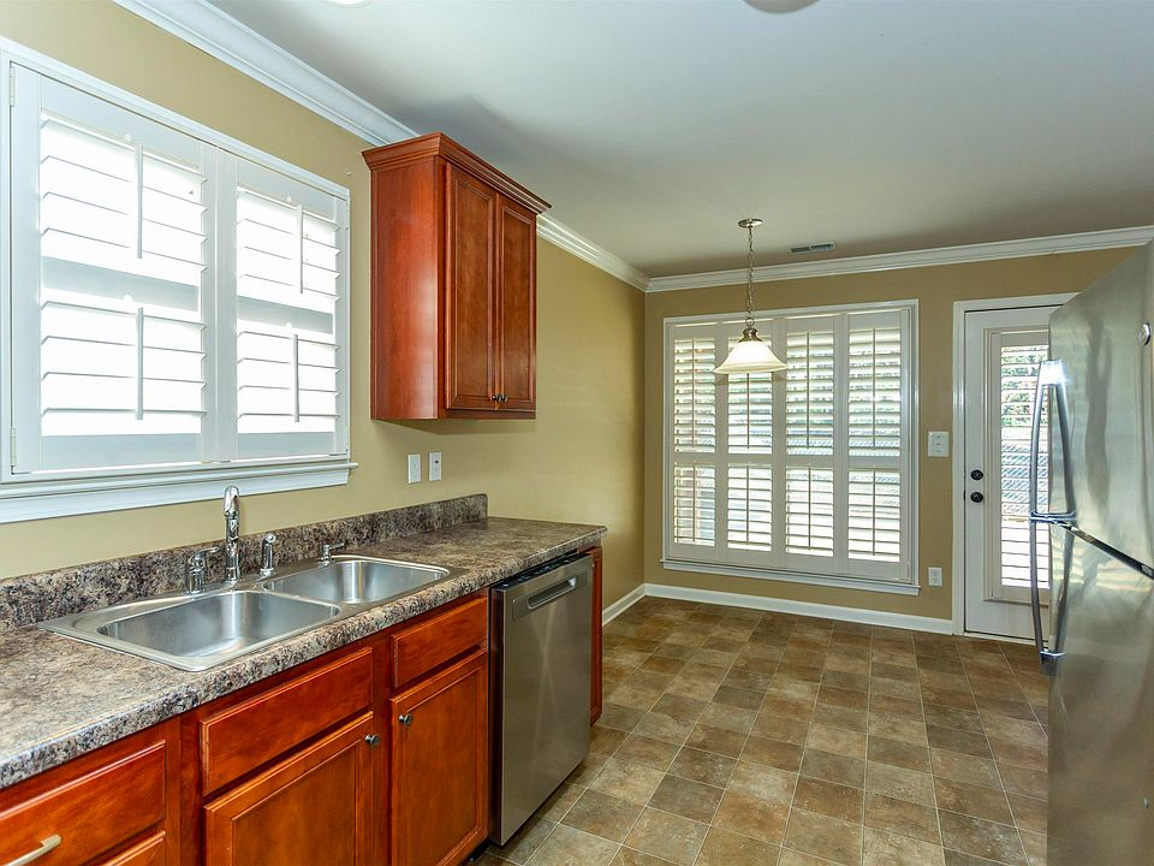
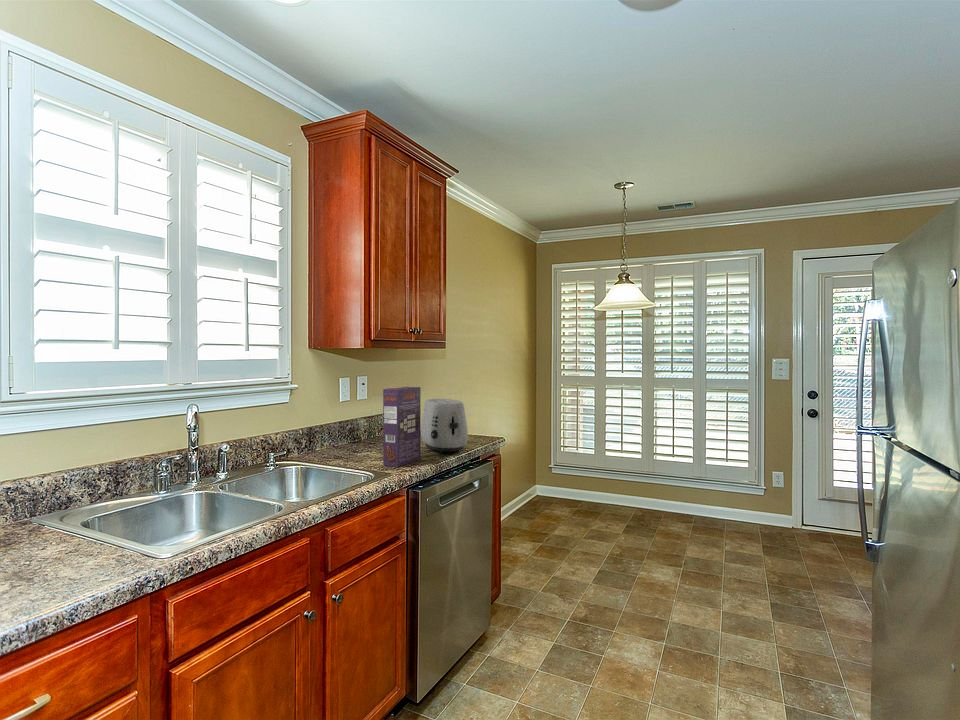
+ toaster (443, 425)
+ cereal box (402, 425)
